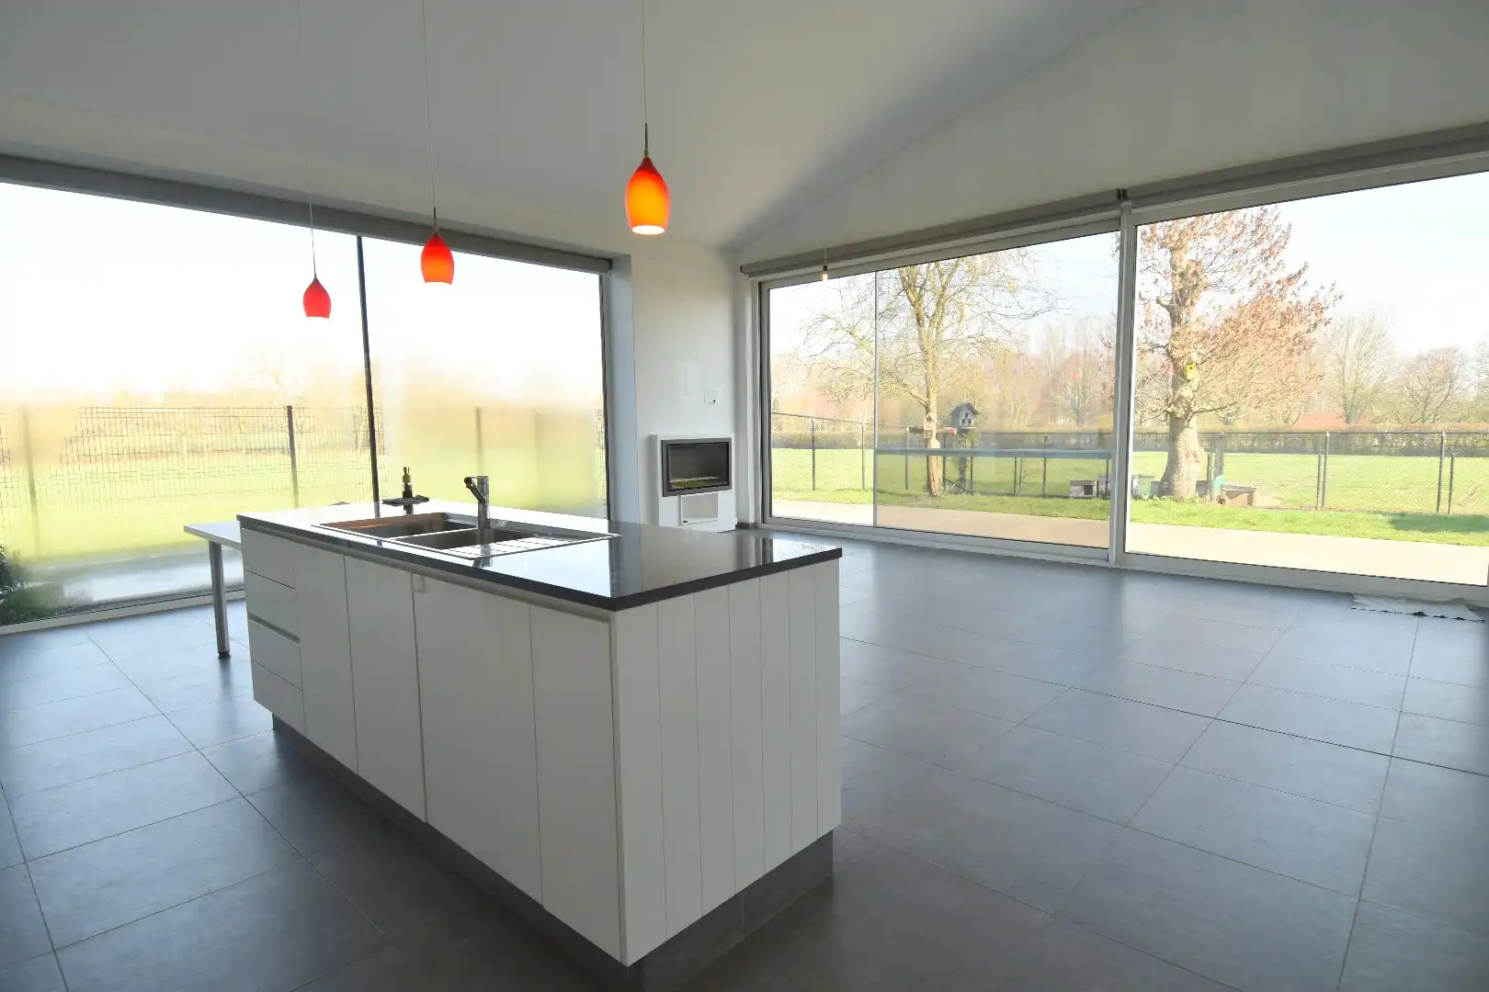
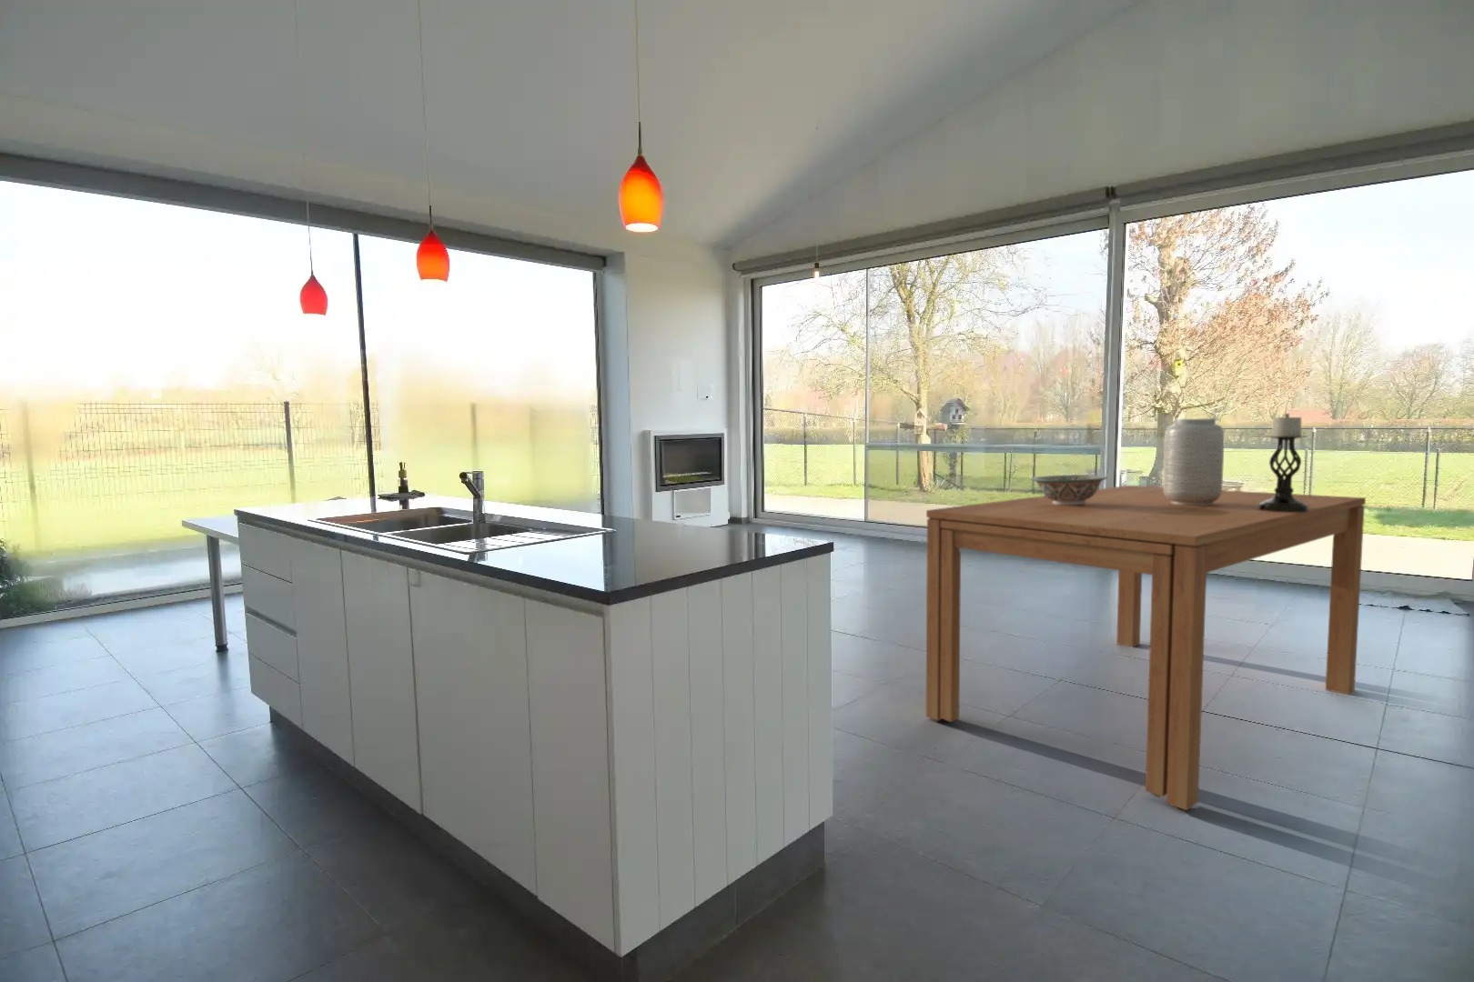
+ candle holder (1285, 461)
+ dining table (1150, 605)
+ decorative bowl (1068, 489)
+ vase (1193, 461)
